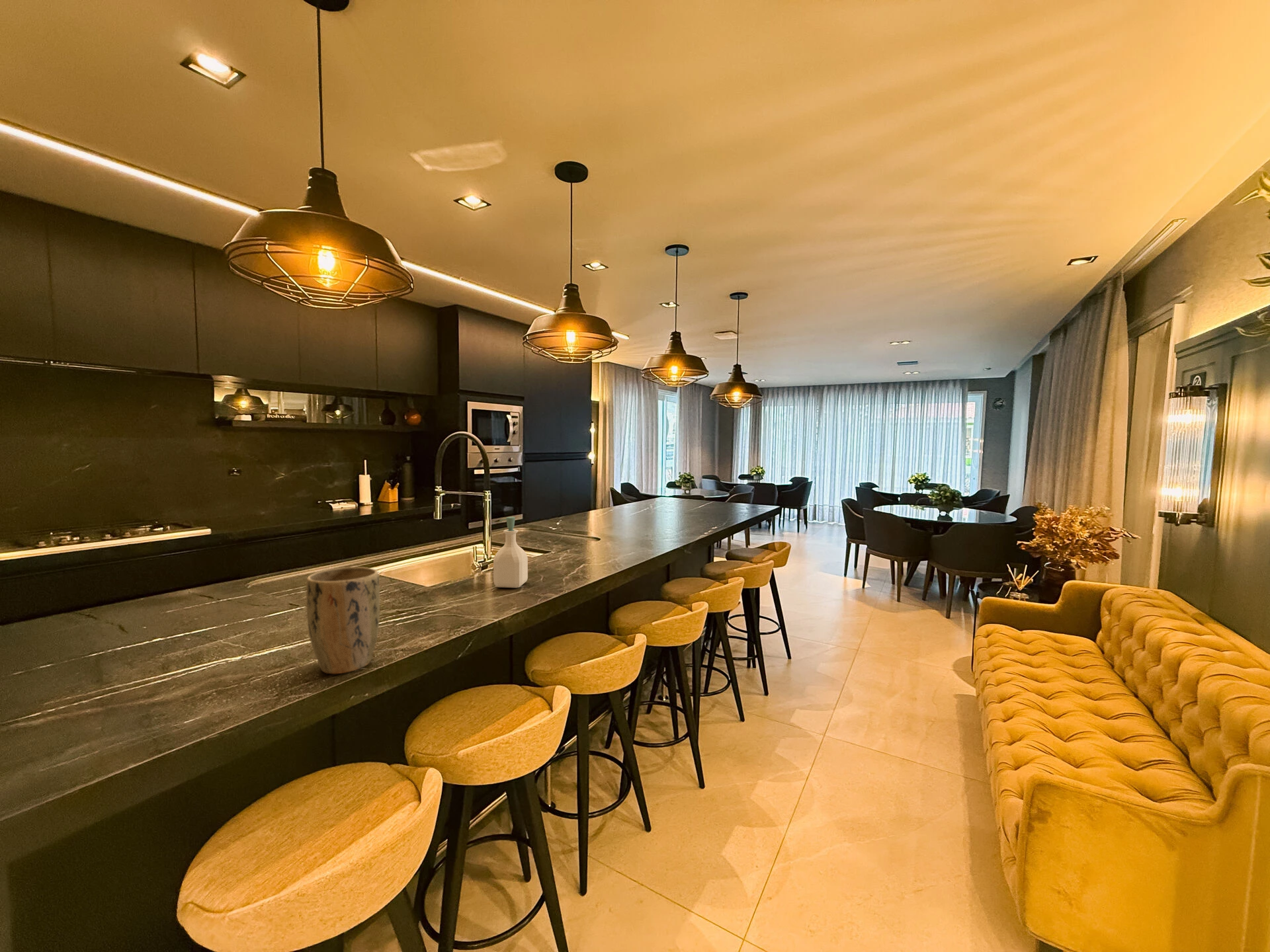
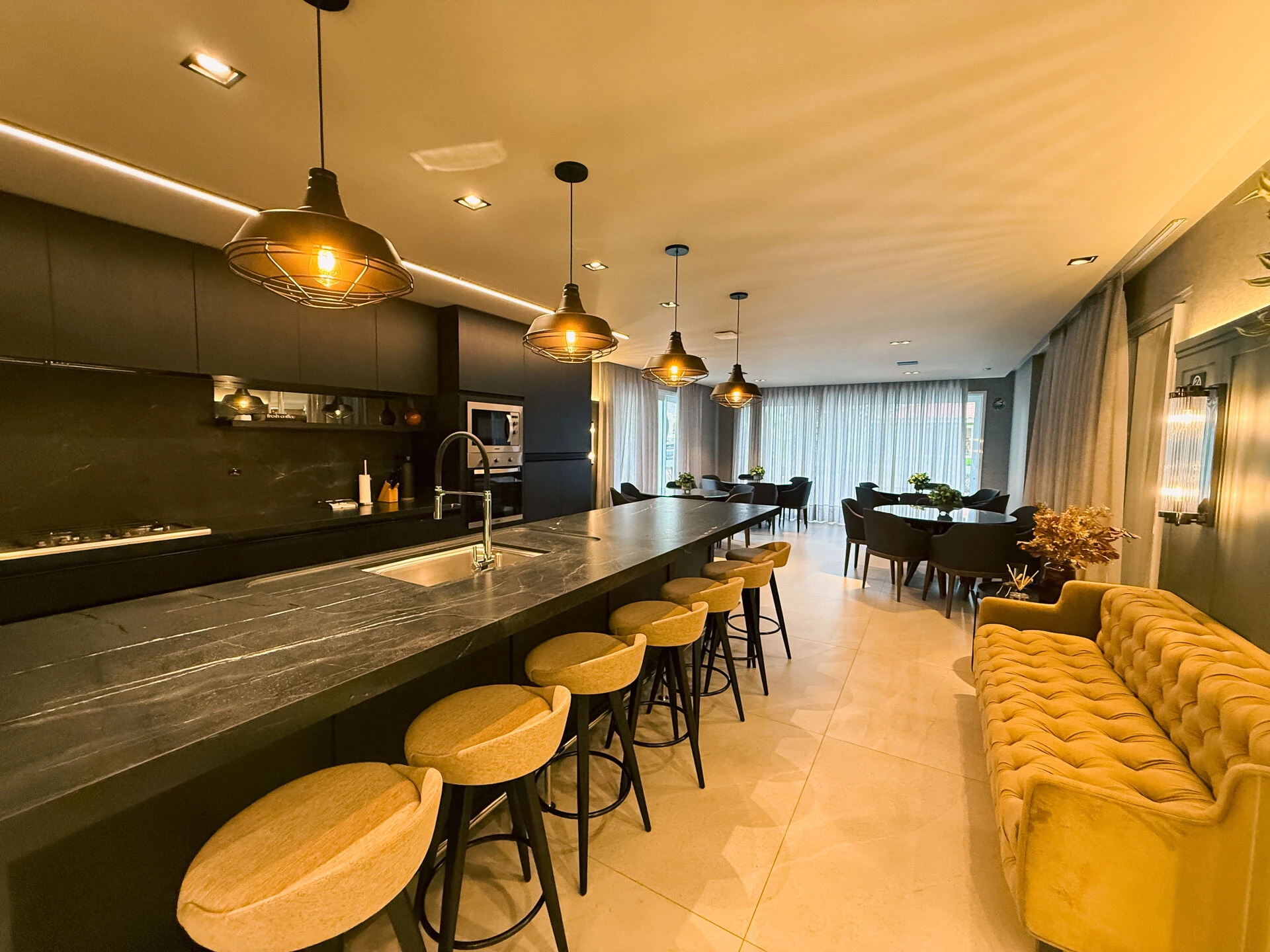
- plant pot (344, 619)
- soap bottle (511, 551)
